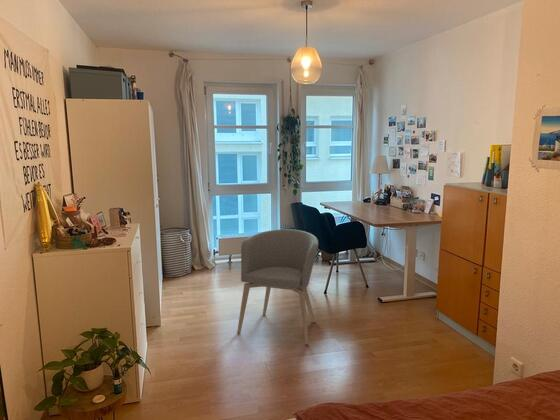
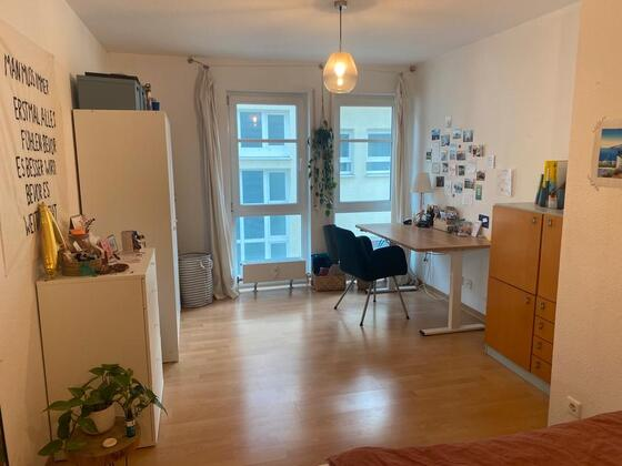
- armchair (279, 283)
